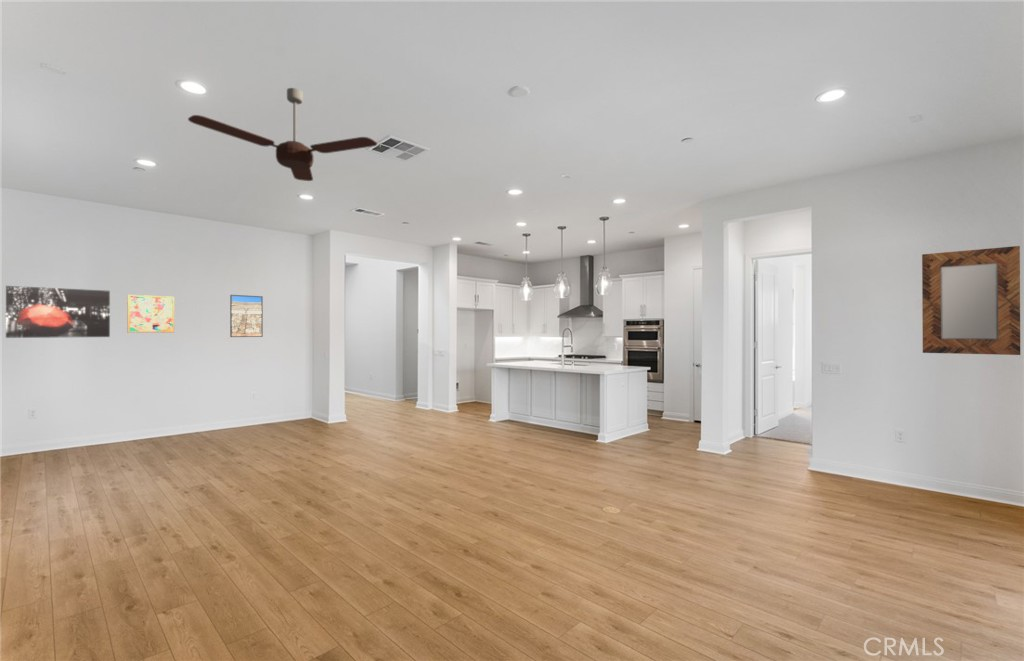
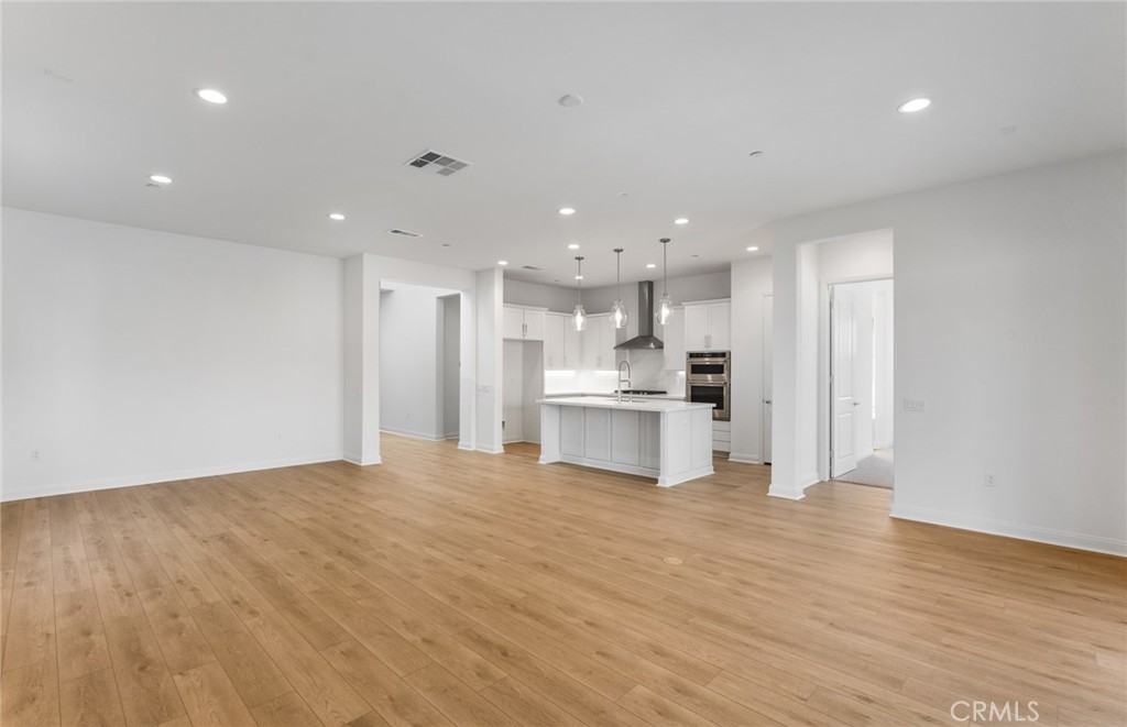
- home mirror (968, 302)
- wall art (60, 312)
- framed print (246, 316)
- ceiling fan (293, 132)
- wall art (151, 314)
